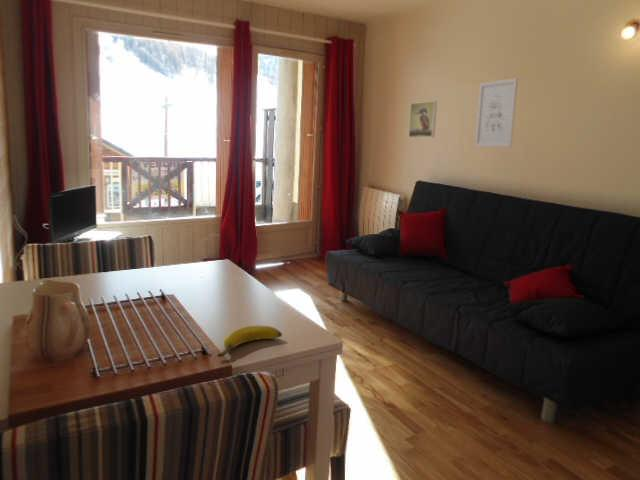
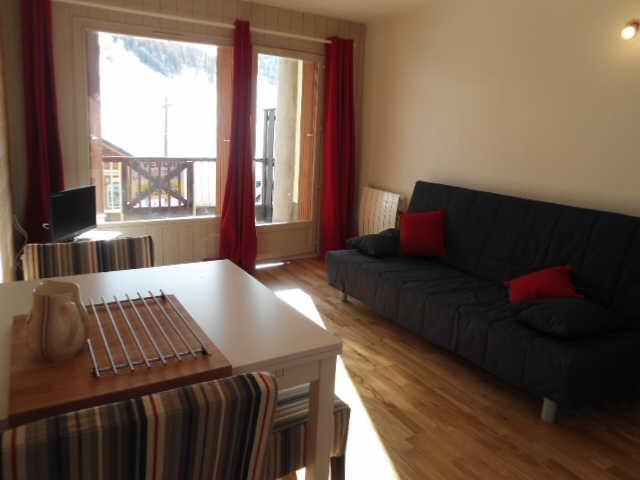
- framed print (422, 120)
- wall art (495, 114)
- banana (246, 337)
